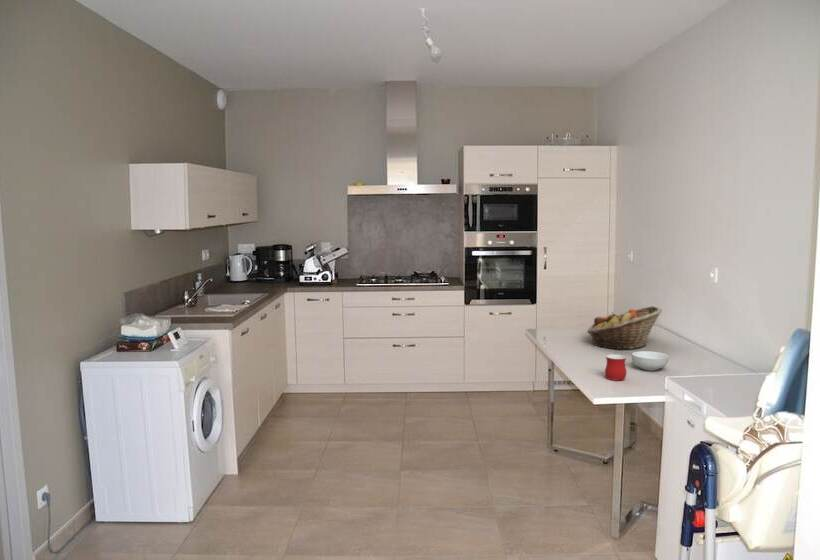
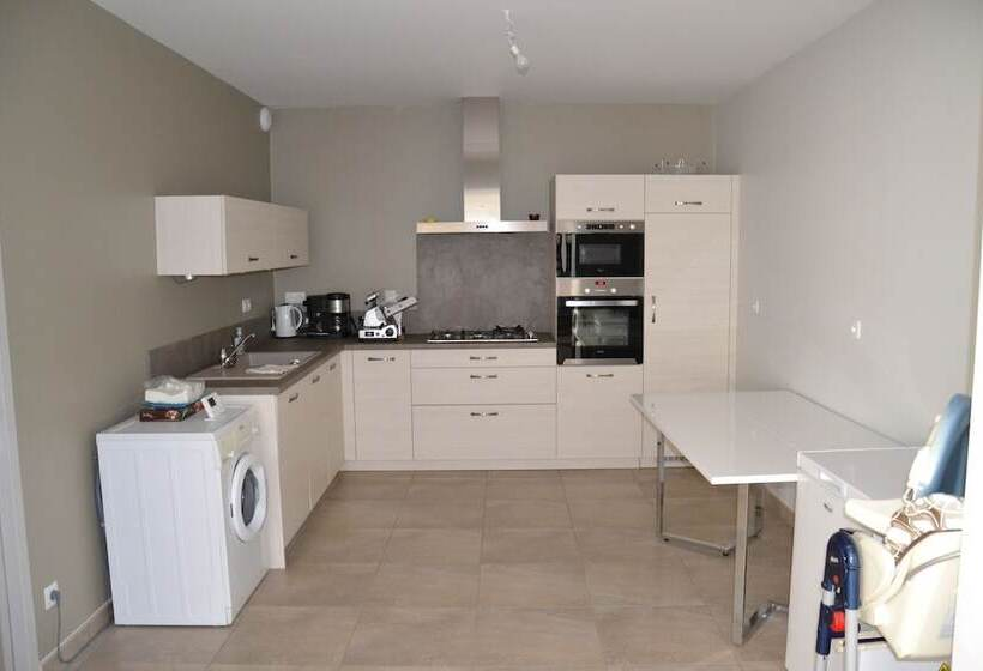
- cereal bowl (649, 361)
- fruit basket (623, 325)
- mug (615, 366)
